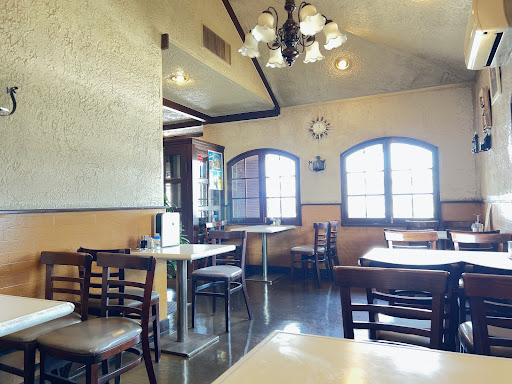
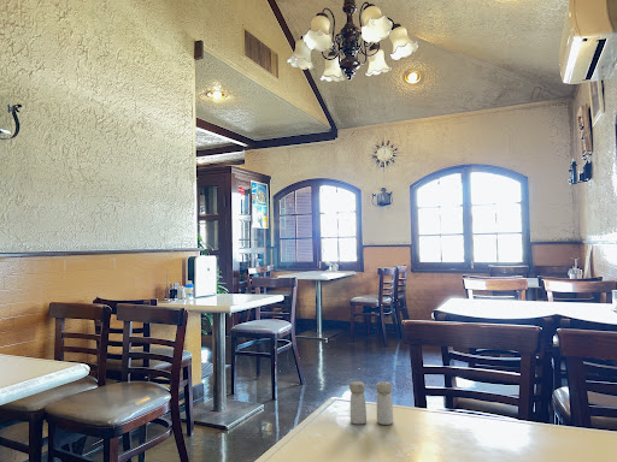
+ salt and pepper shaker (365, 404)
